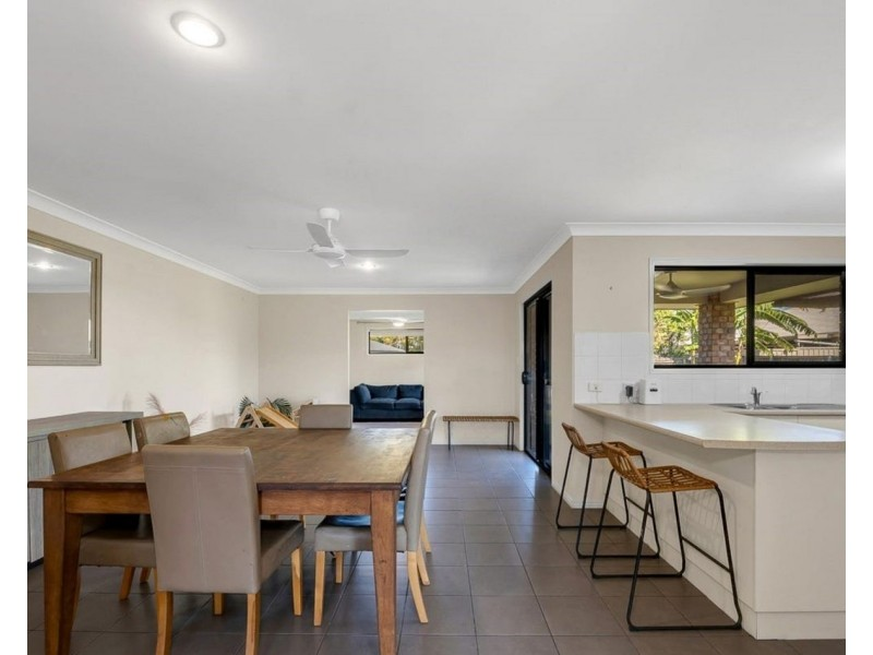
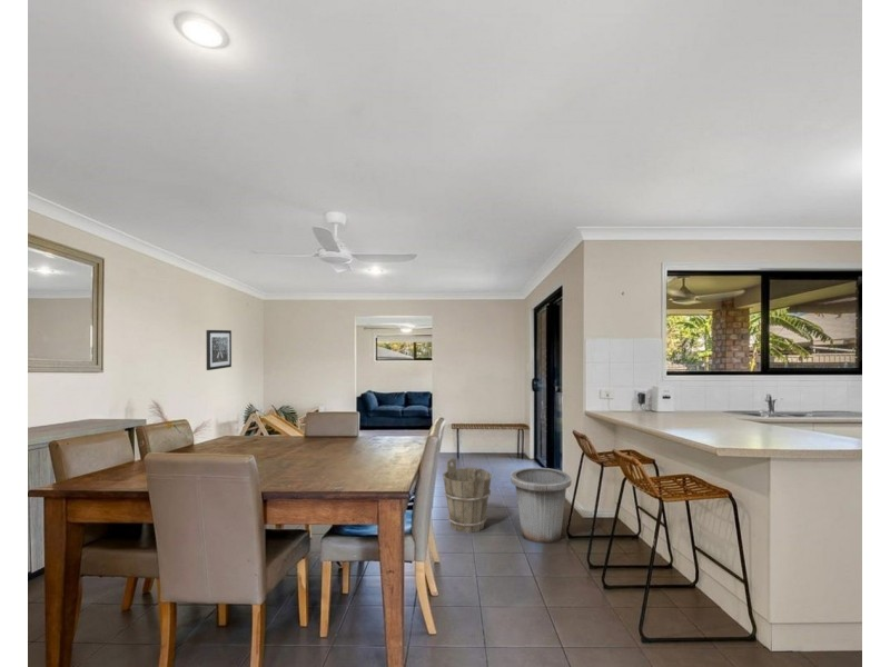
+ wall art (219, 349)
+ bucket (467, 495)
+ trash can (541, 506)
